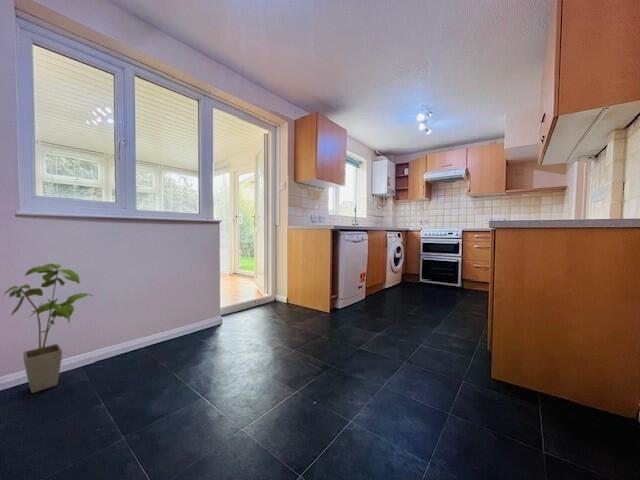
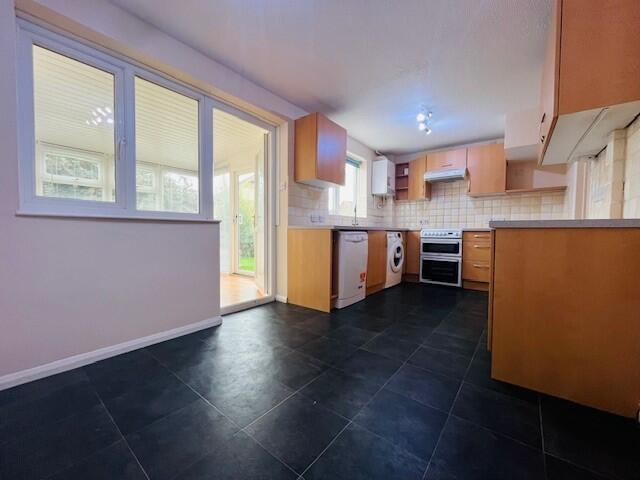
- house plant (53, 323)
